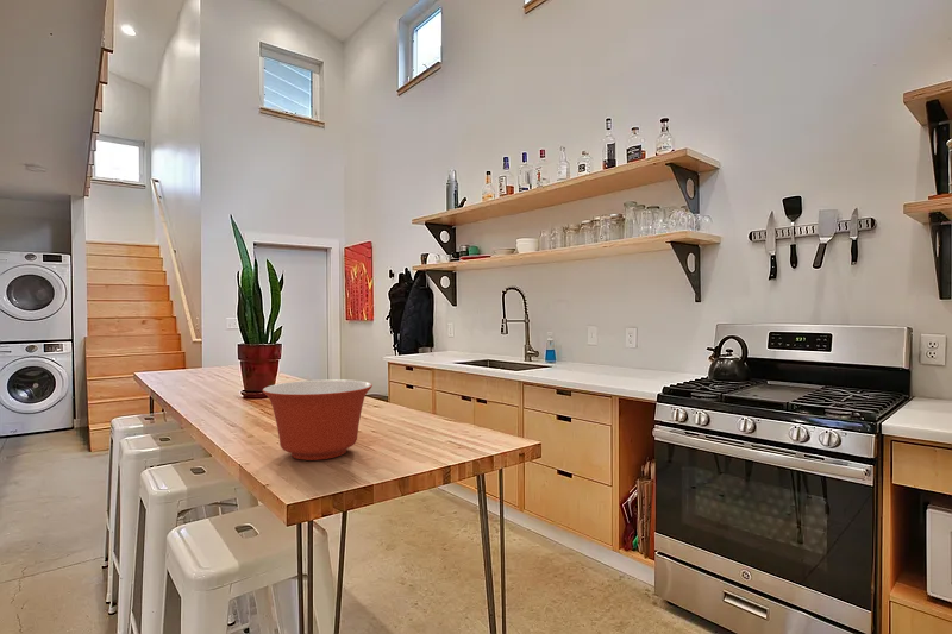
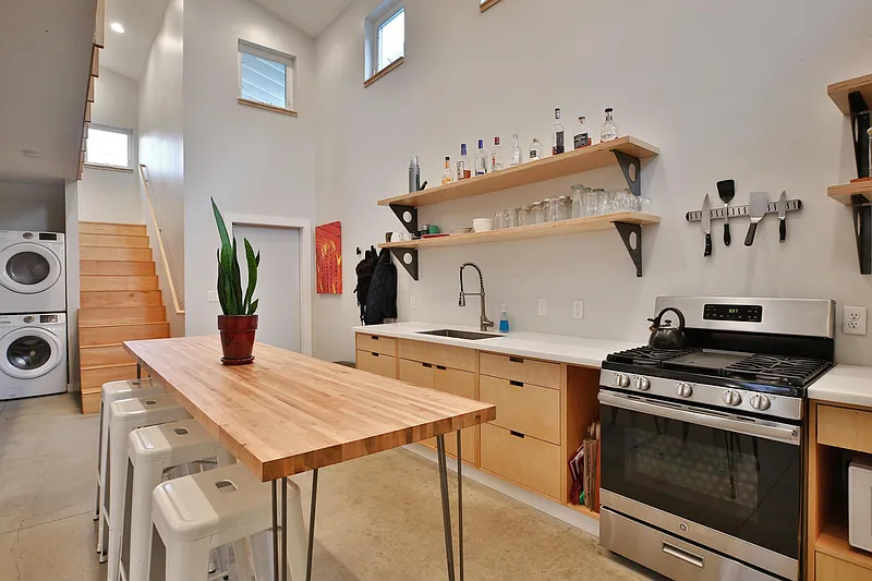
- mixing bowl (319, 419)
